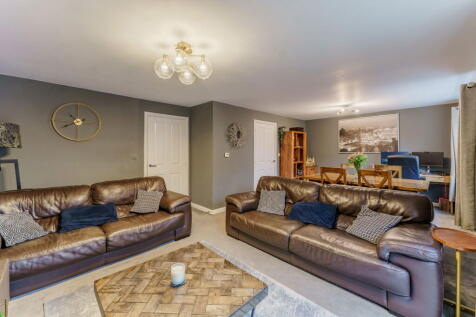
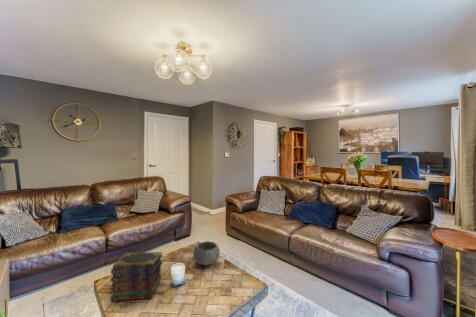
+ book stack (138, 274)
+ bowl (206, 254)
